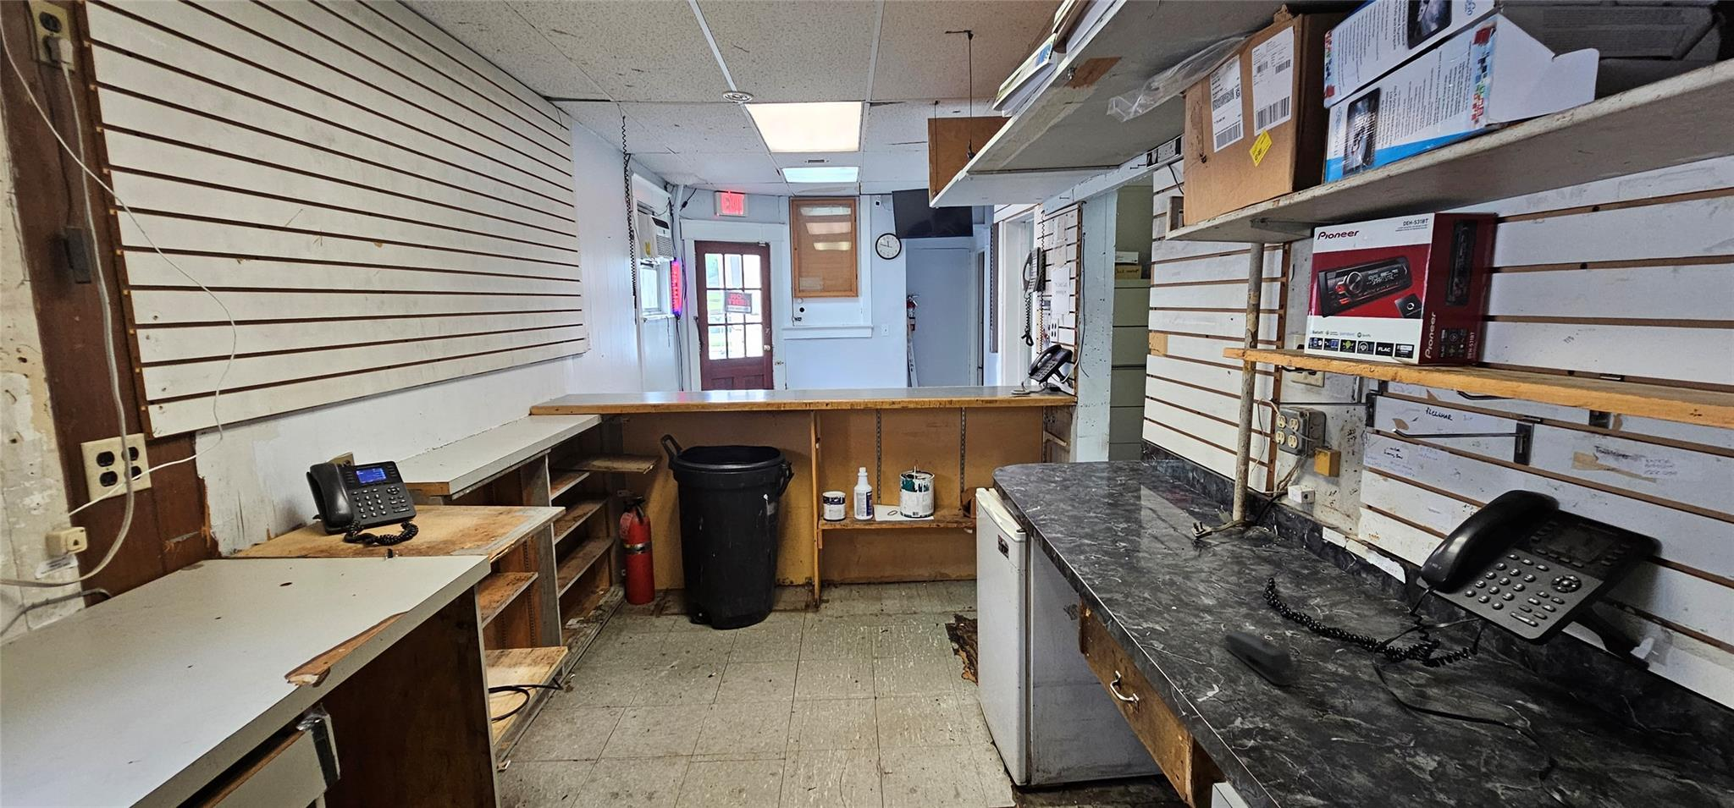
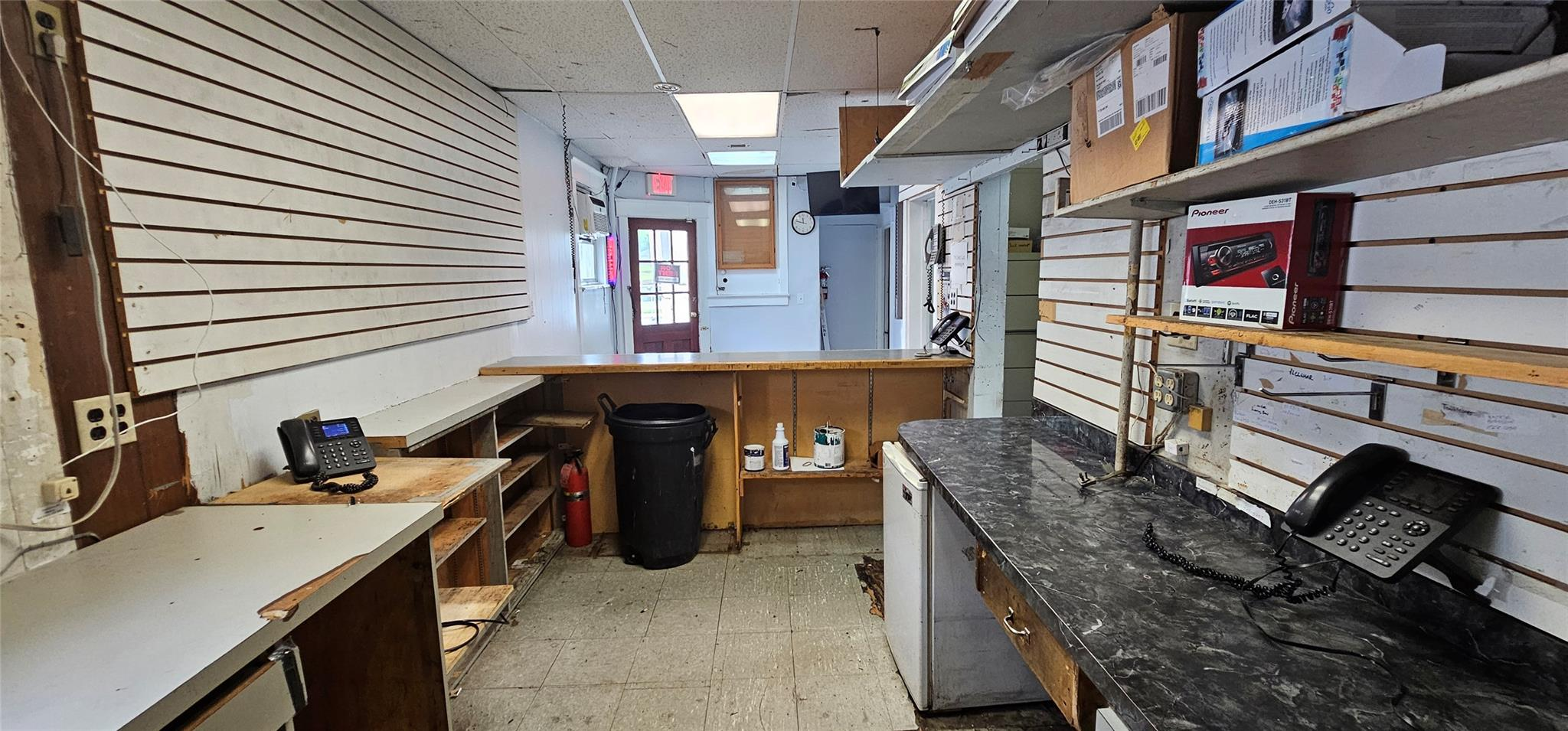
- stapler (1256, 650)
